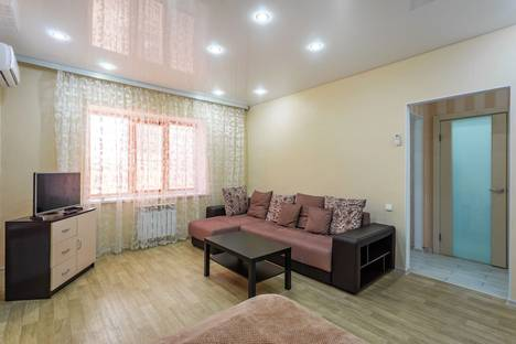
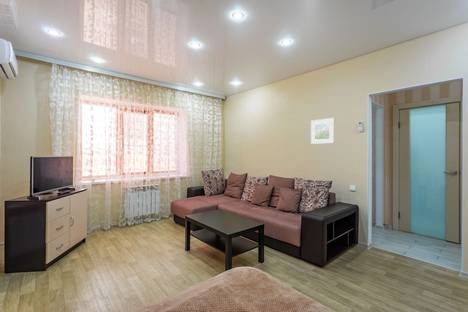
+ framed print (322, 131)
